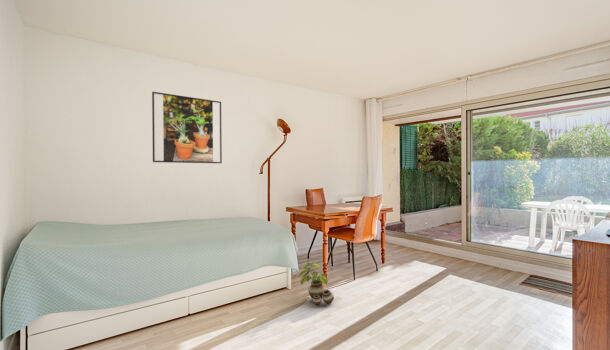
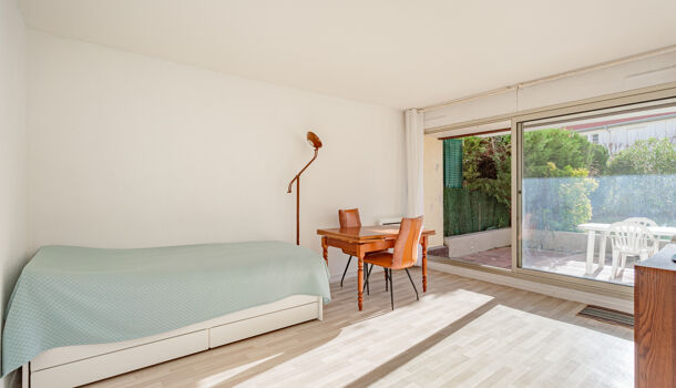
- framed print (189, 129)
- potted plant (315, 282)
